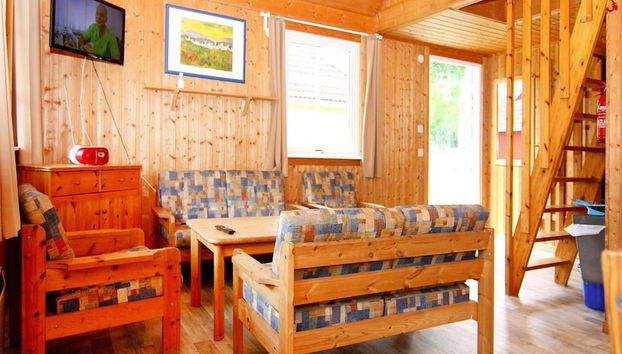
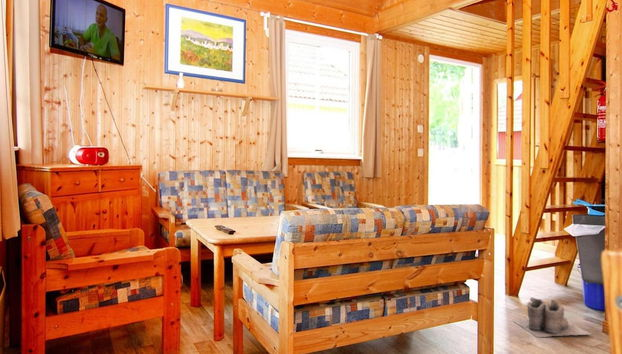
+ boots (549, 313)
